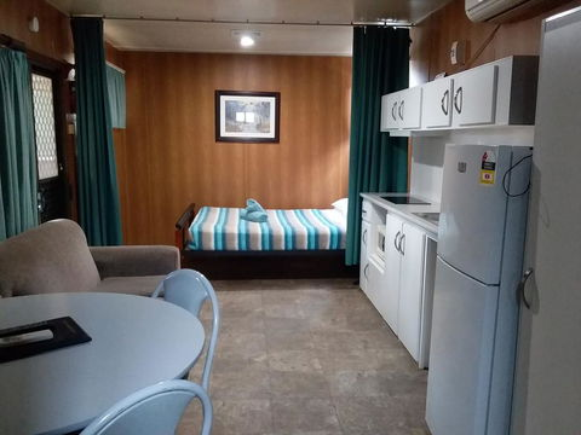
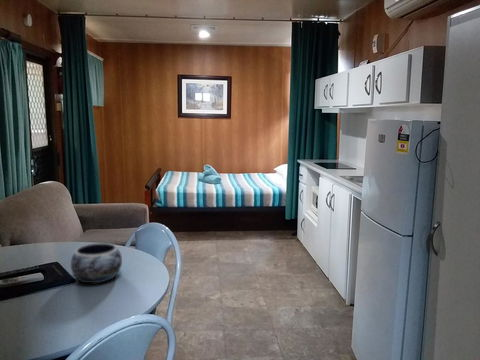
+ decorative bowl (96, 262)
